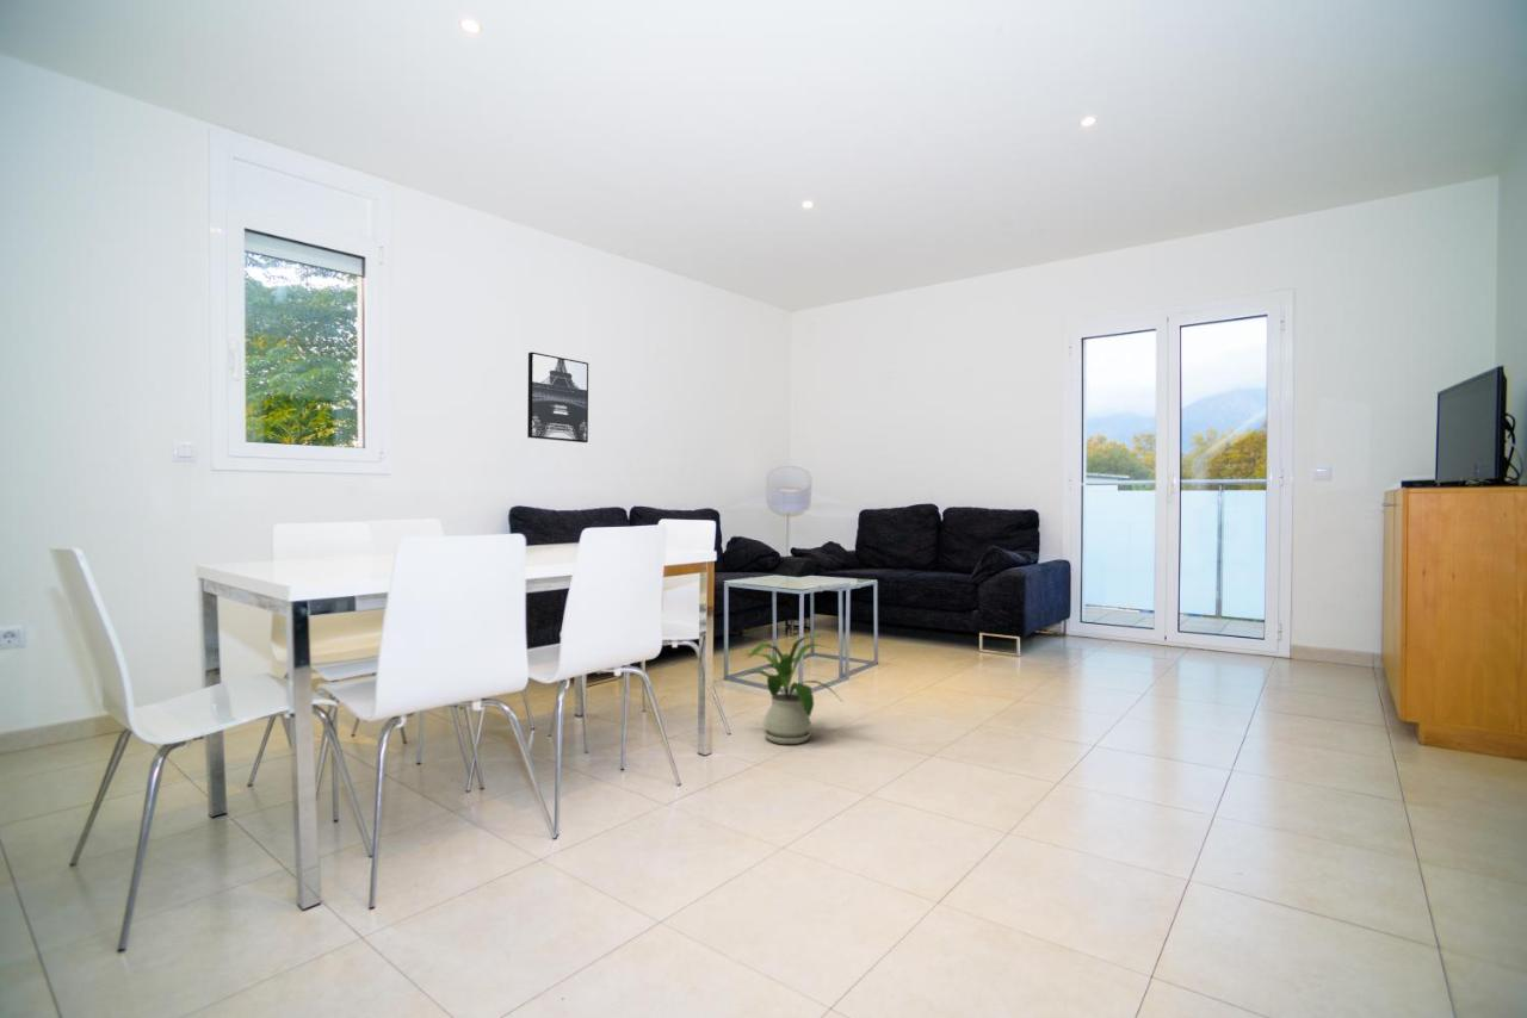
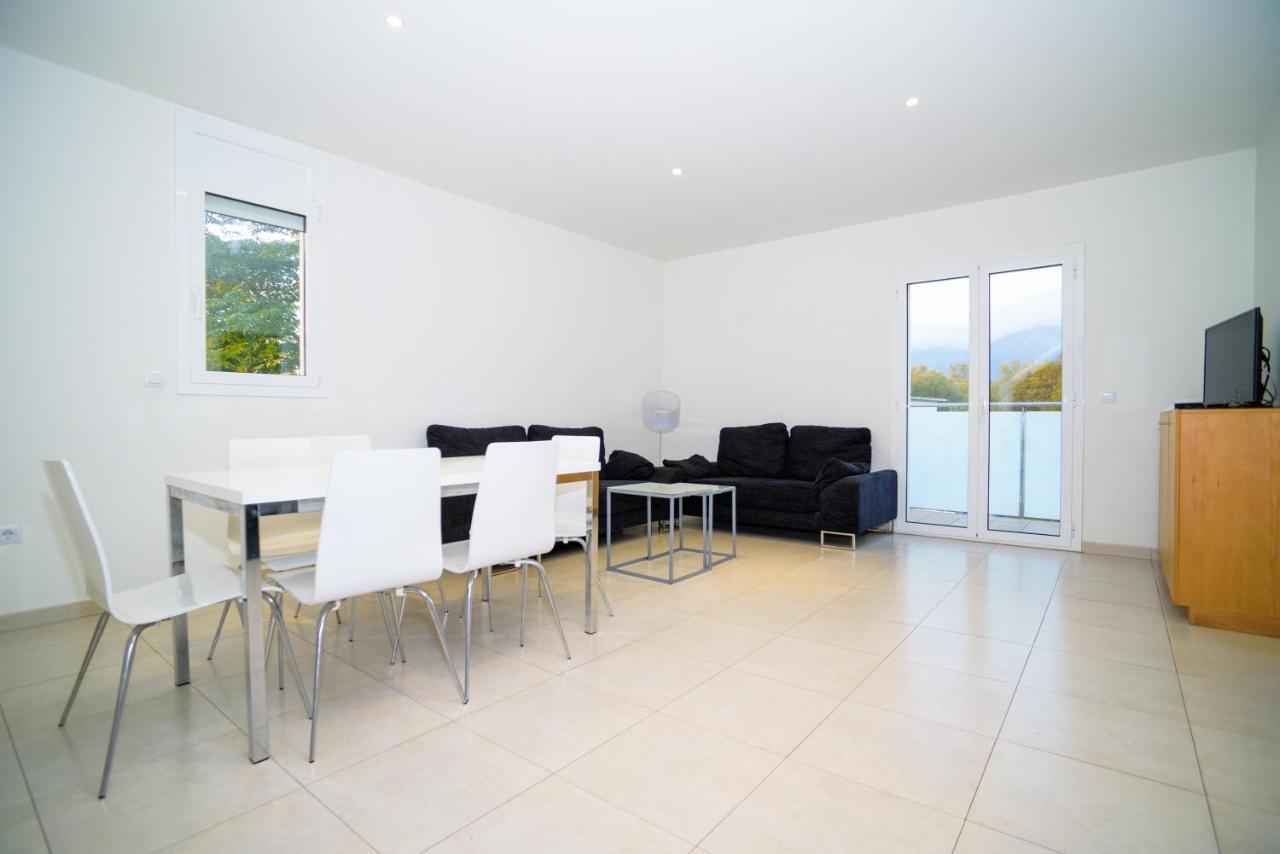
- house plant (785, 681)
- wall art (558, 398)
